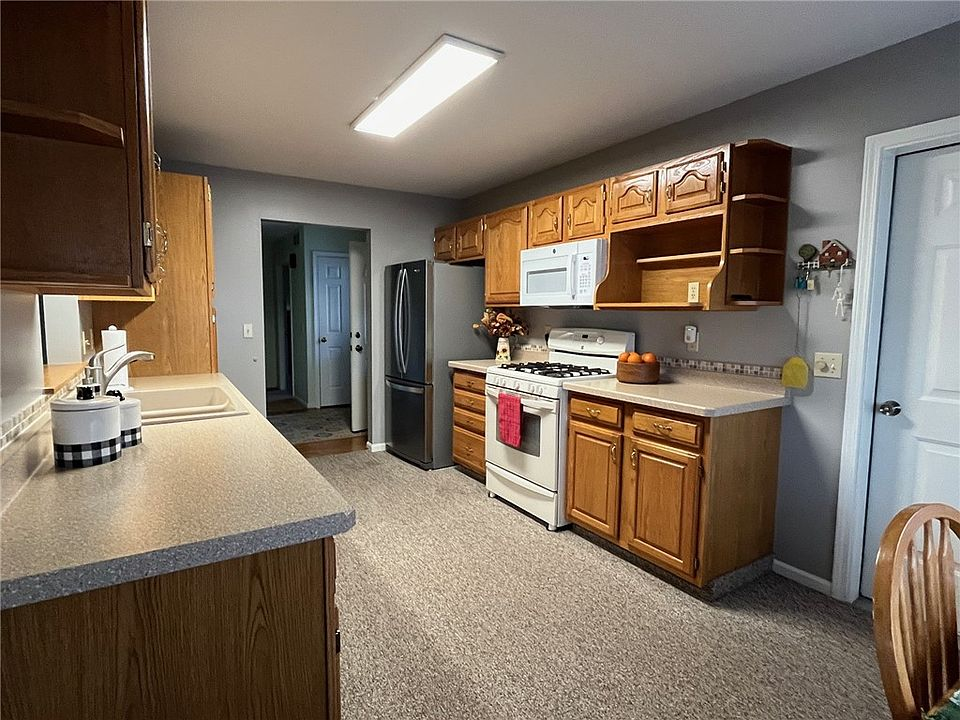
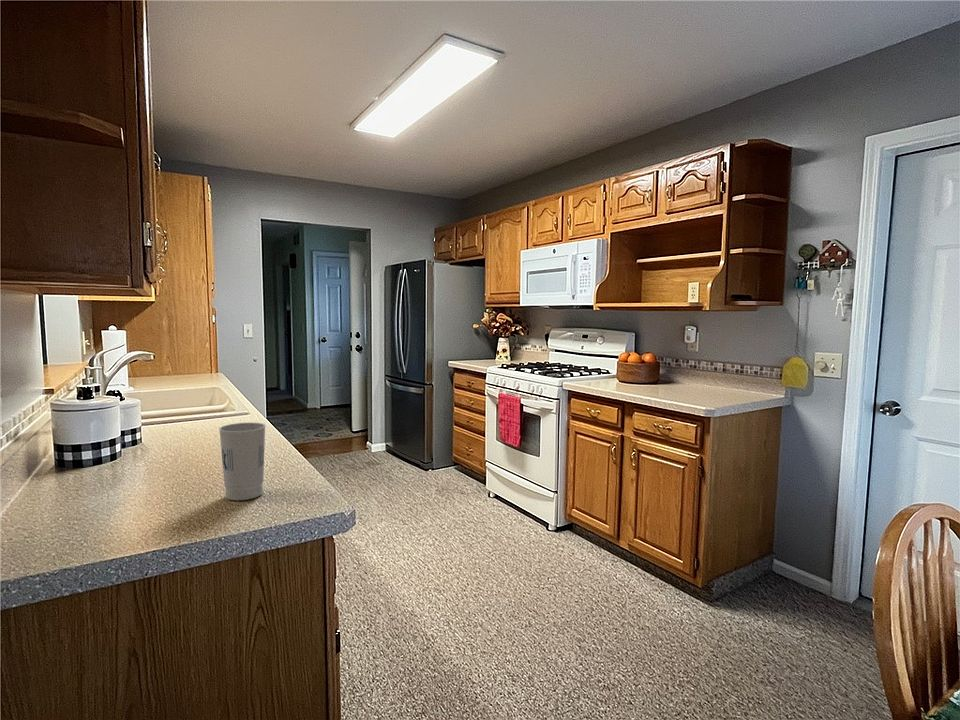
+ cup (243, 461)
